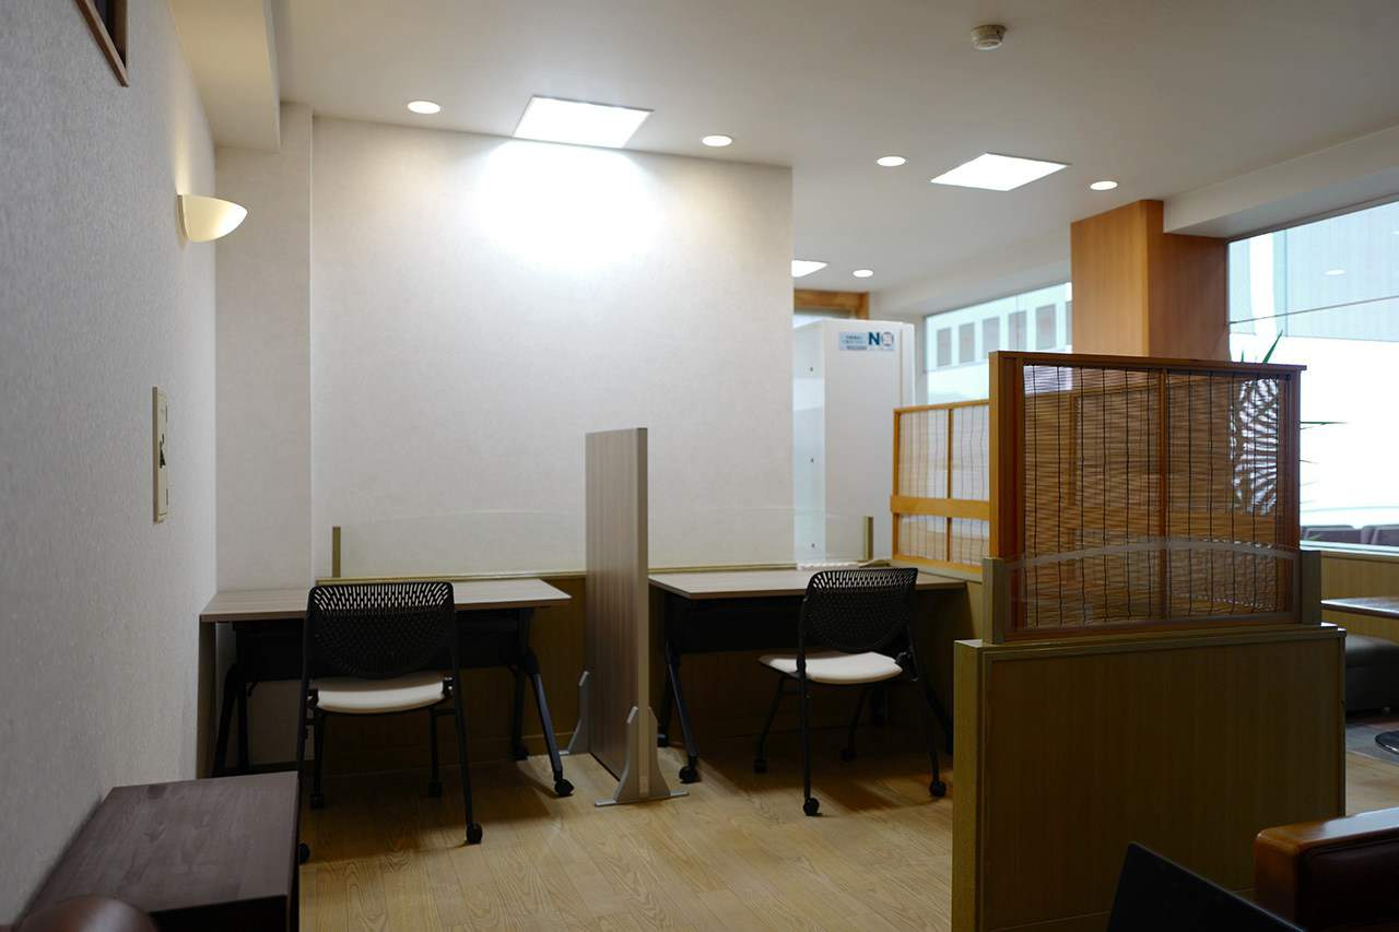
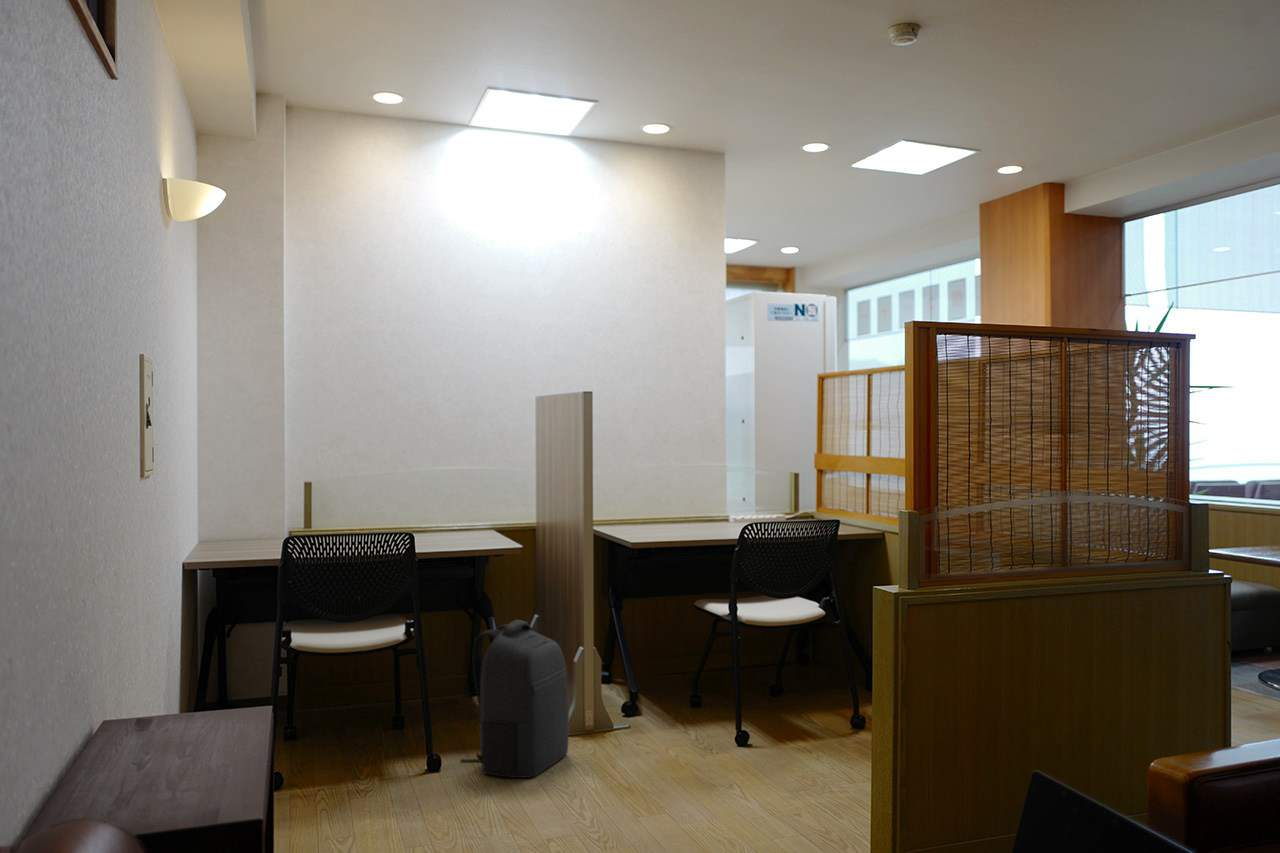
+ backpack (513, 690)
